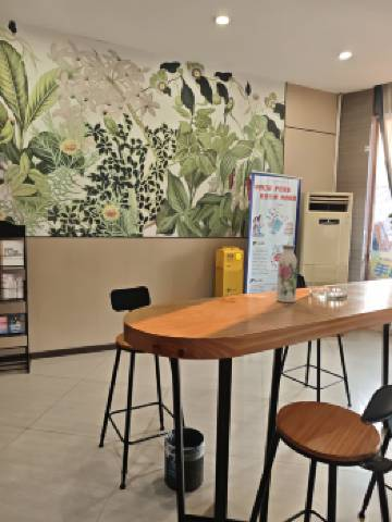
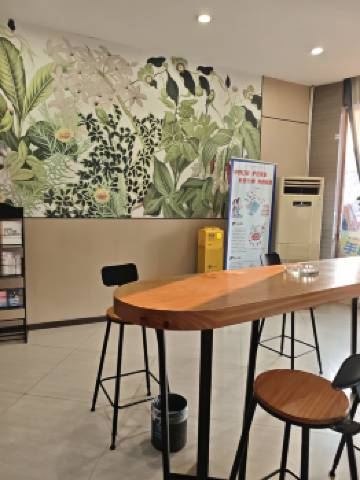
- water bottle (286, 273)
